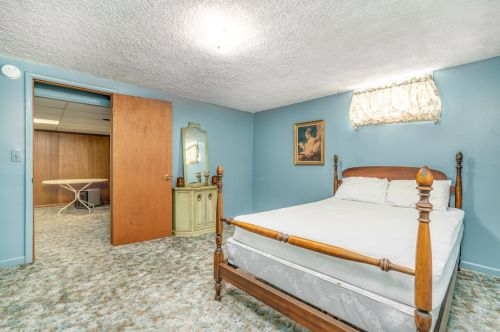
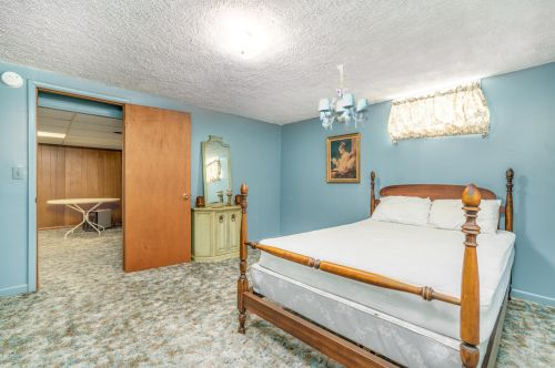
+ chandelier (343, 98)
